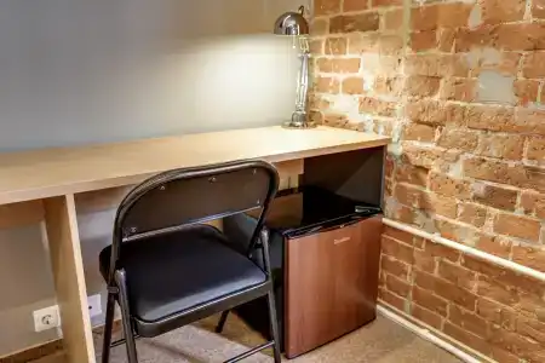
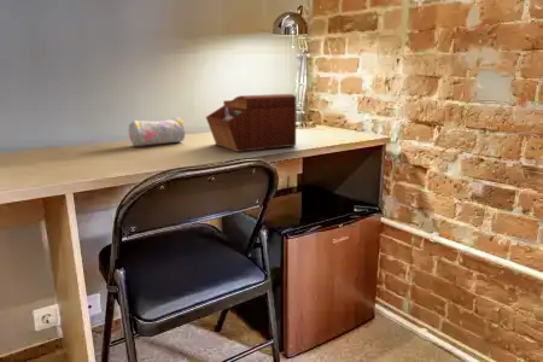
+ sewing box (250, 119)
+ pencil case (157, 132)
